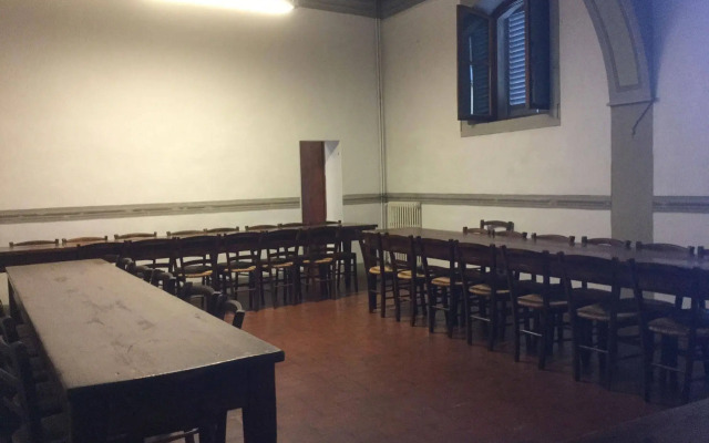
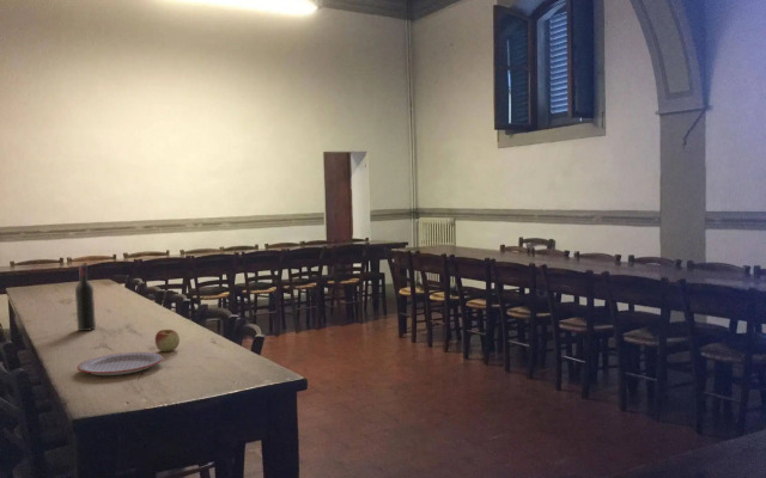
+ wine bottle (84, 296)
+ apple (168, 339)
+ plate (121, 364)
